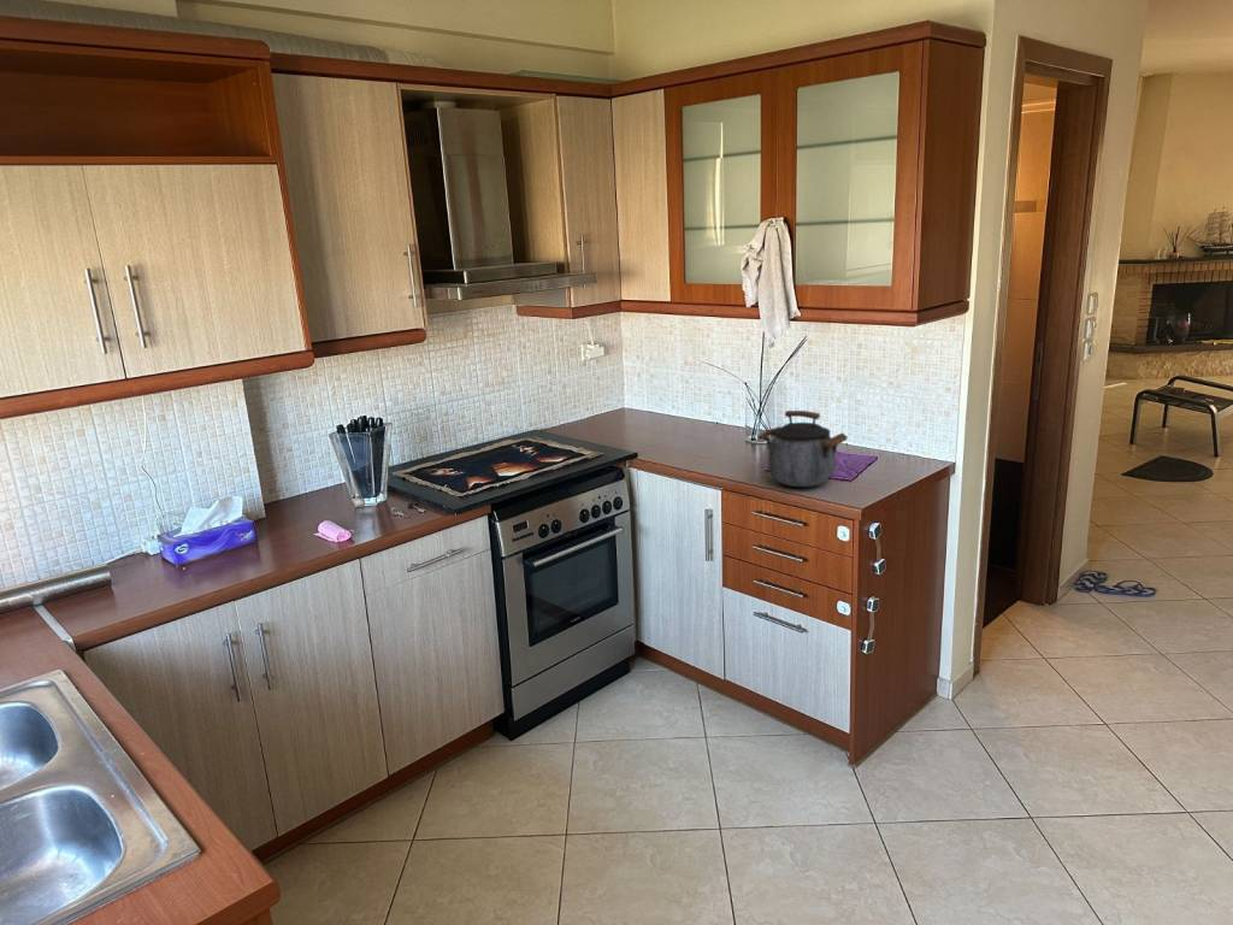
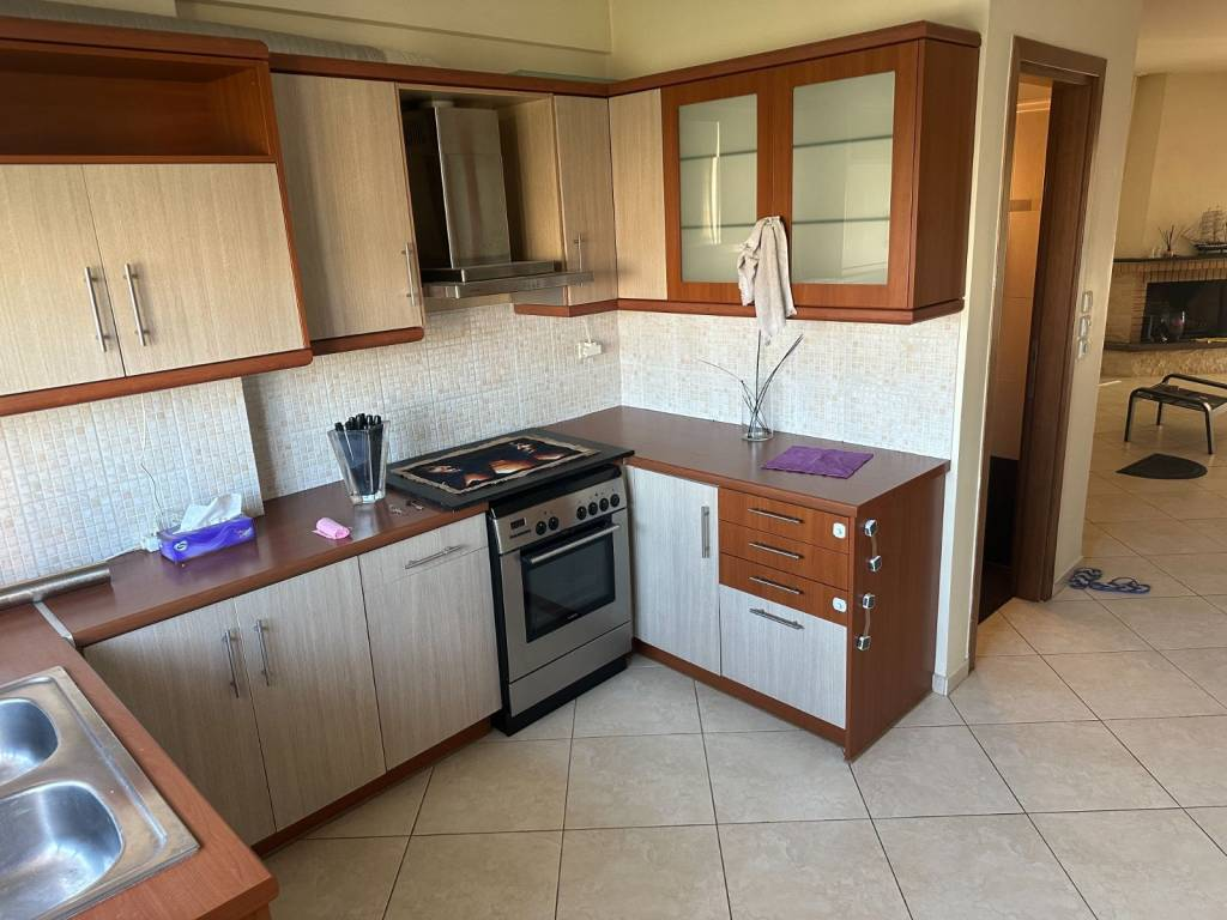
- kettle (801, 448)
